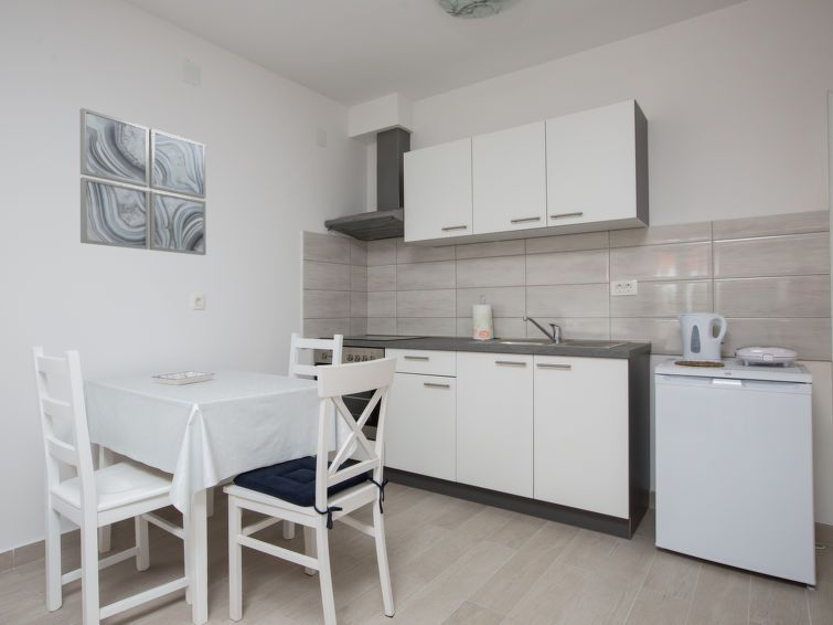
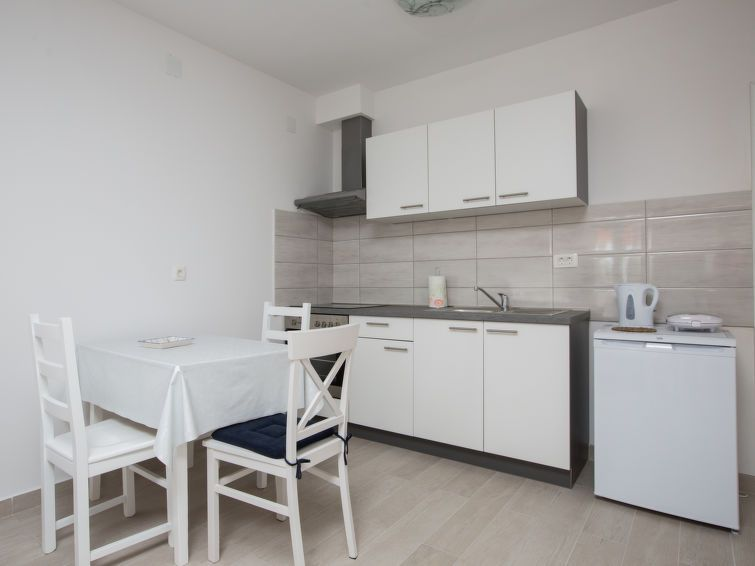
- wall art (148, 190)
